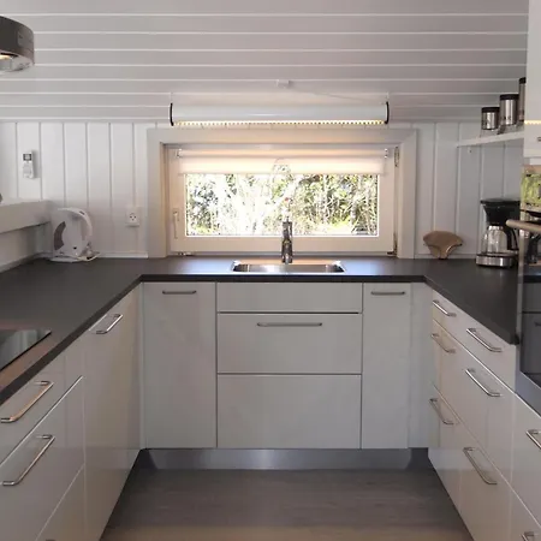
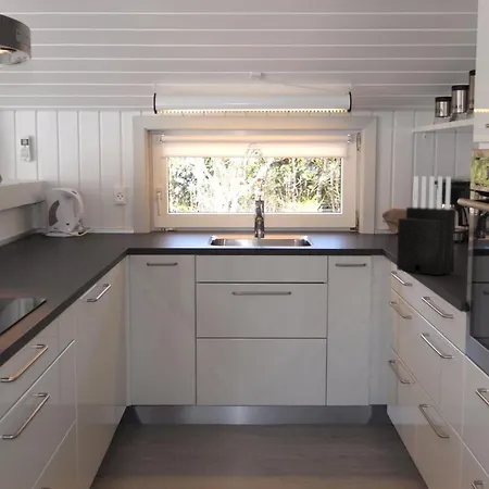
+ knife block (424, 224)
